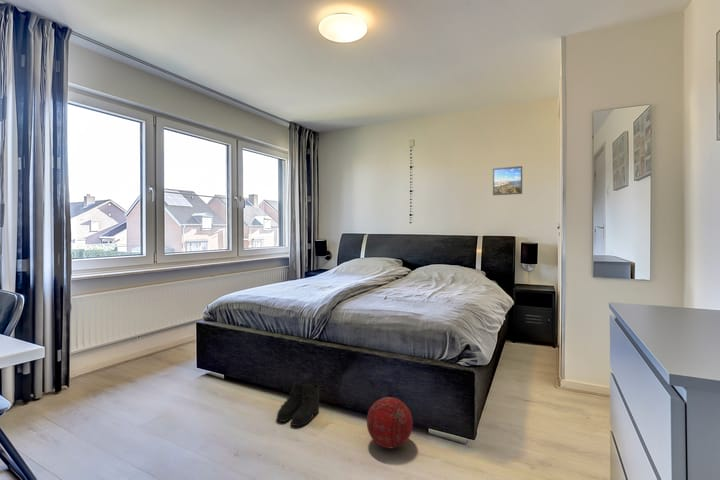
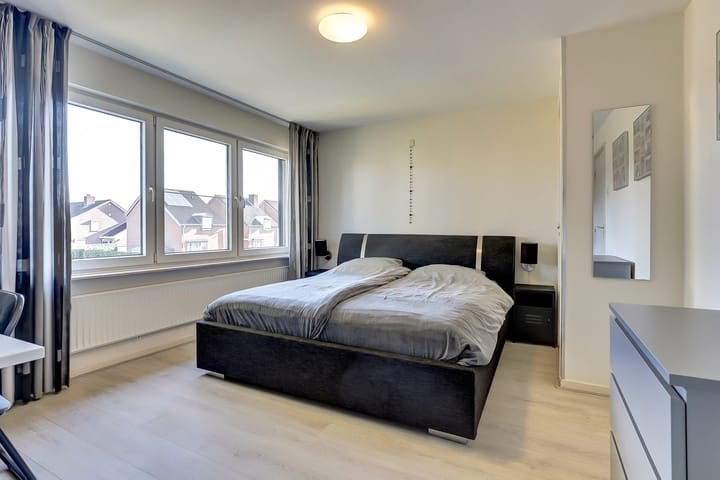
- ball (389, 422)
- boots (298, 400)
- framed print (507, 181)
